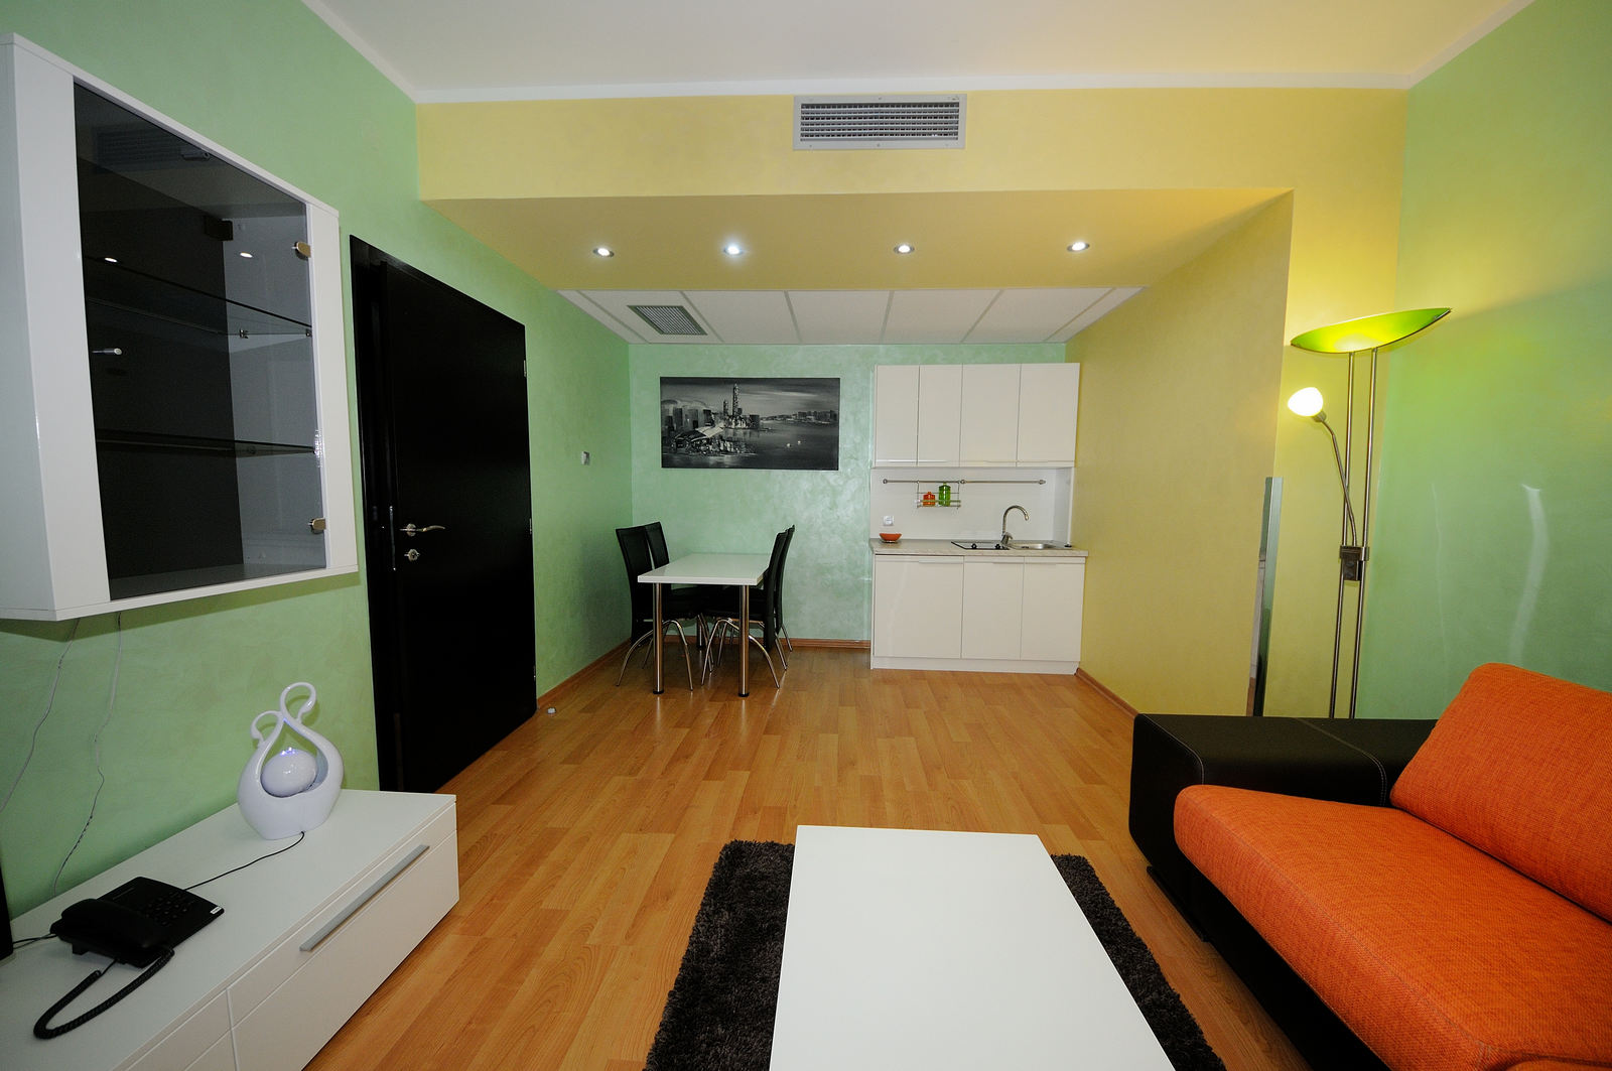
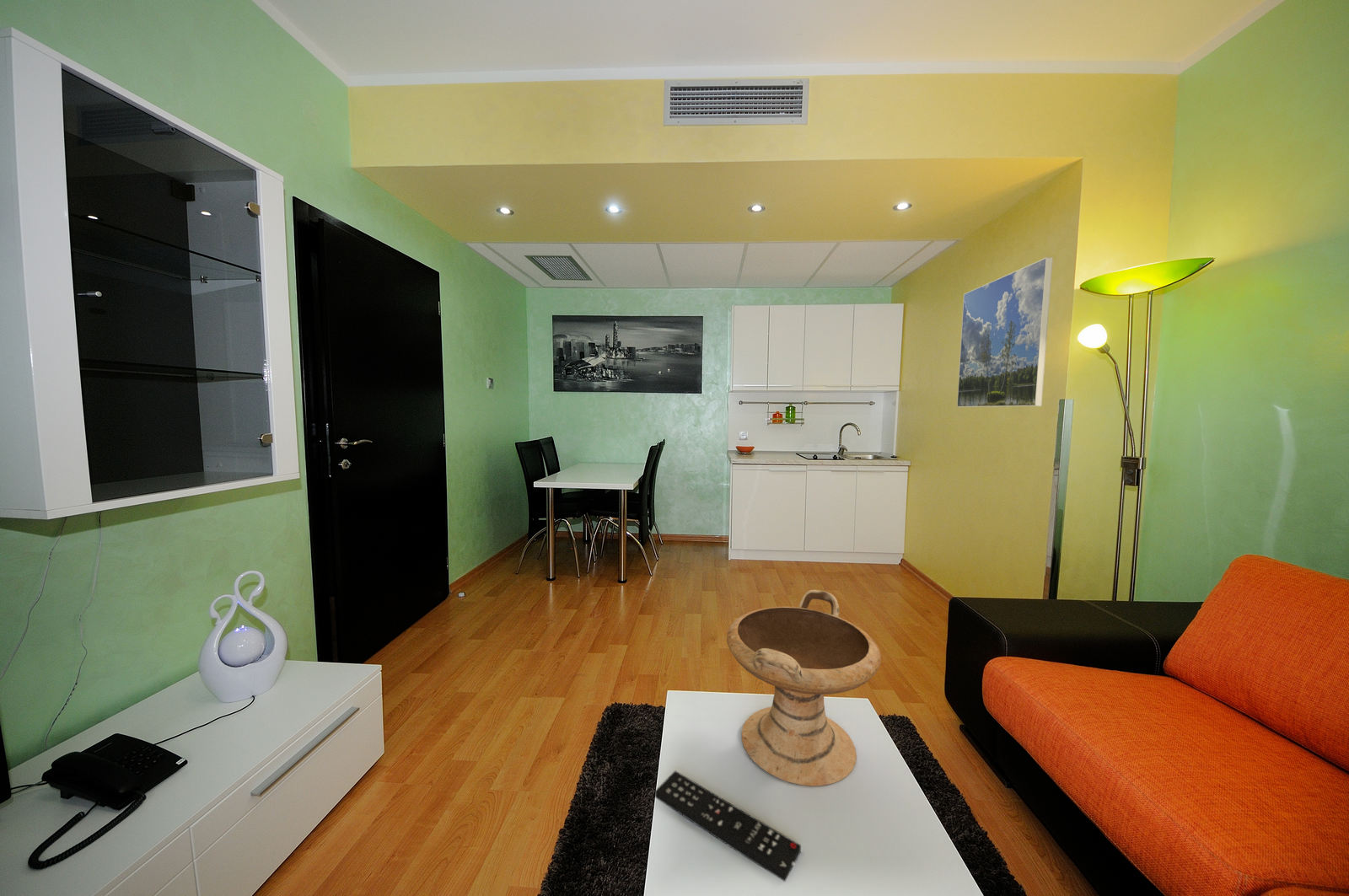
+ decorative bowl (799, 680)
+ remote control (723, 818)
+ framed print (997, 343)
